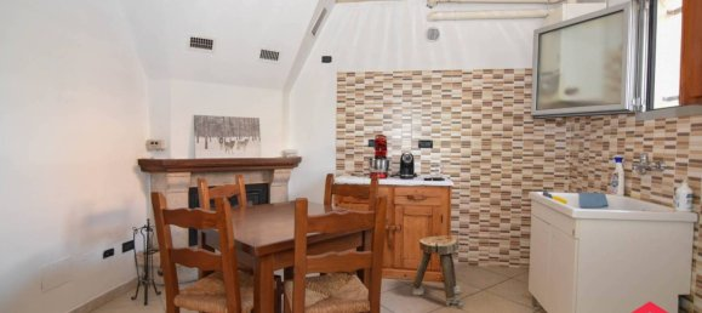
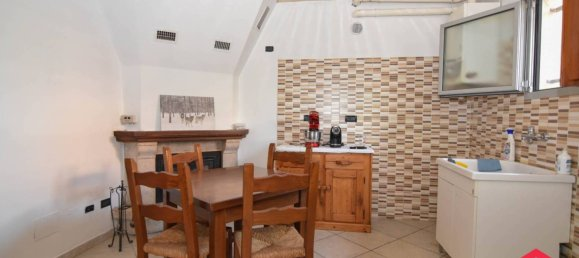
- stool (441, 266)
